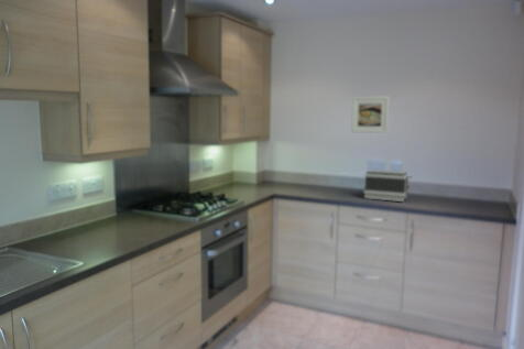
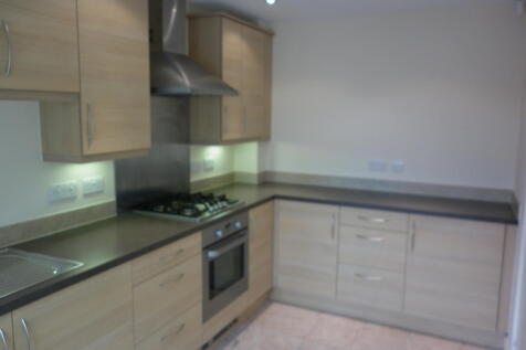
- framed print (370, 114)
- toaster (389, 185)
